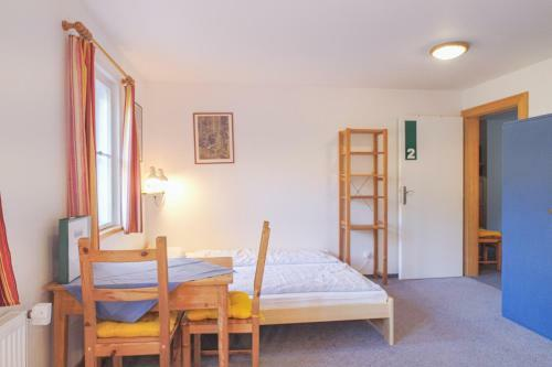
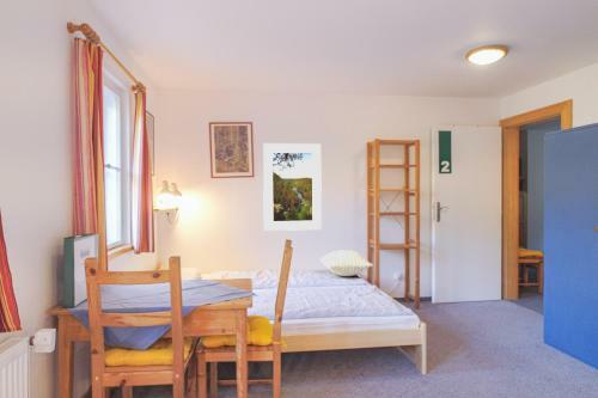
+ pillow (344, 262)
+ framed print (292, 186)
